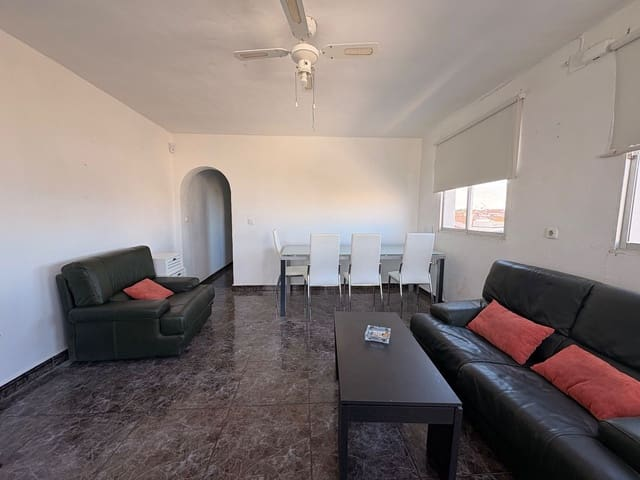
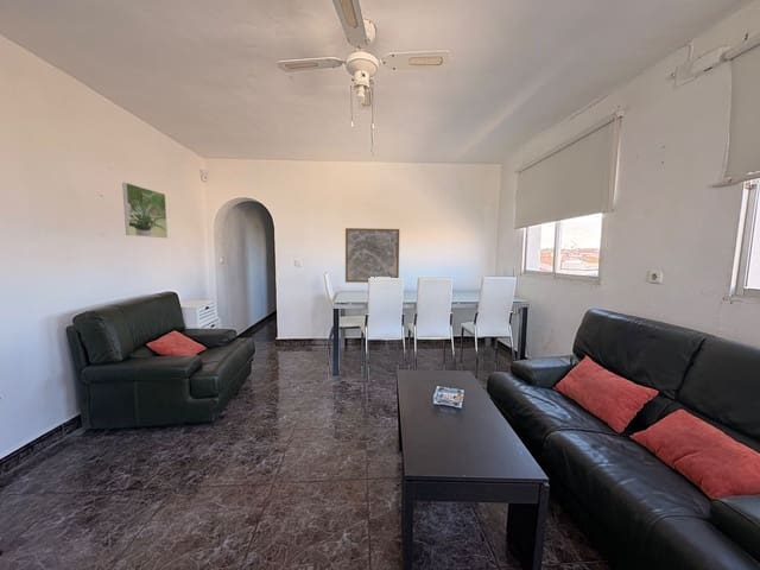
+ wall art (372, 255)
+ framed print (146, 213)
